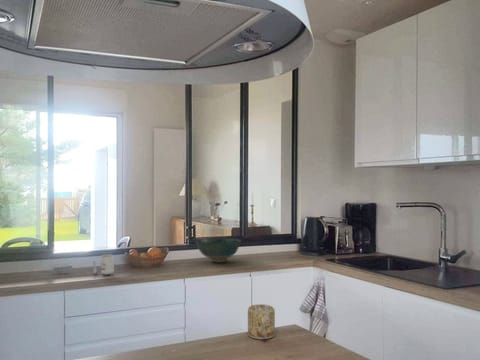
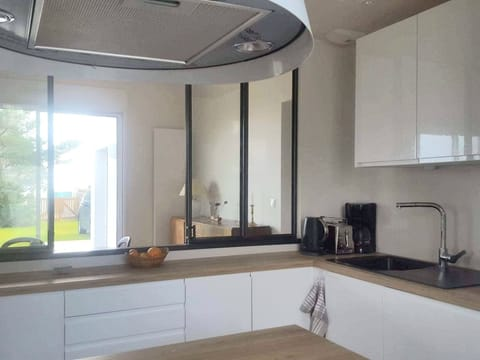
- candle (102, 264)
- mug (262, 323)
- bowl (218, 250)
